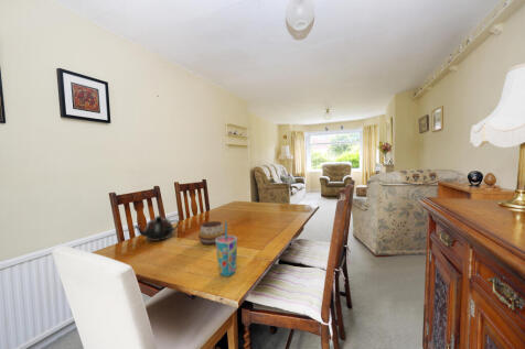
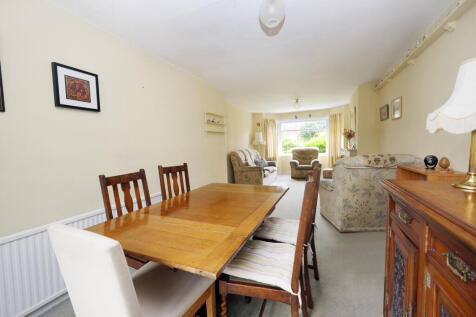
- cup (226, 247)
- decorative bowl (212, 232)
- teapot (157, 227)
